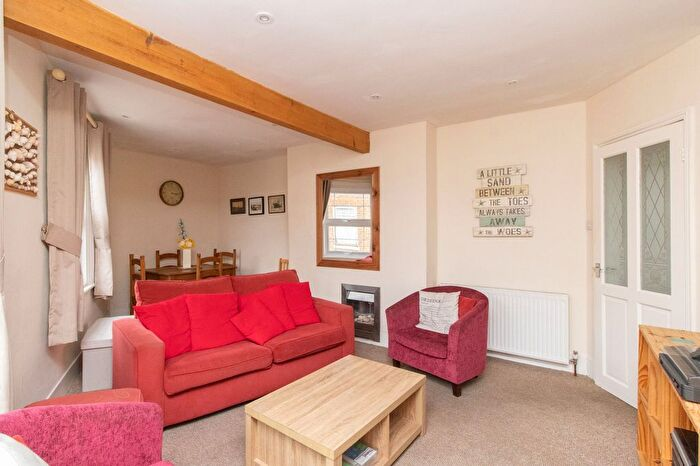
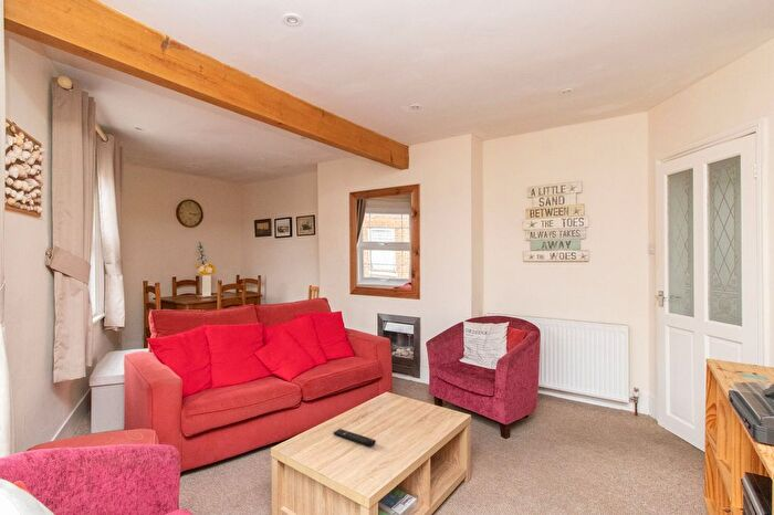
+ remote control (354, 438)
